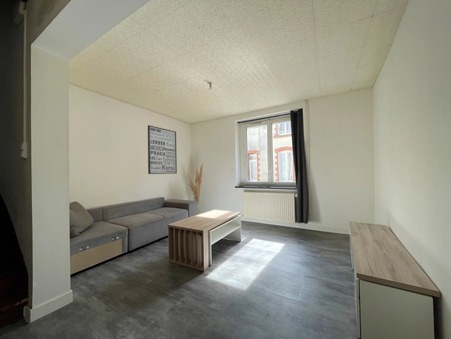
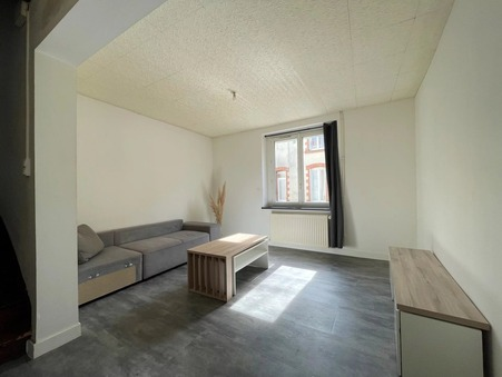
- wall art (163, 151)
